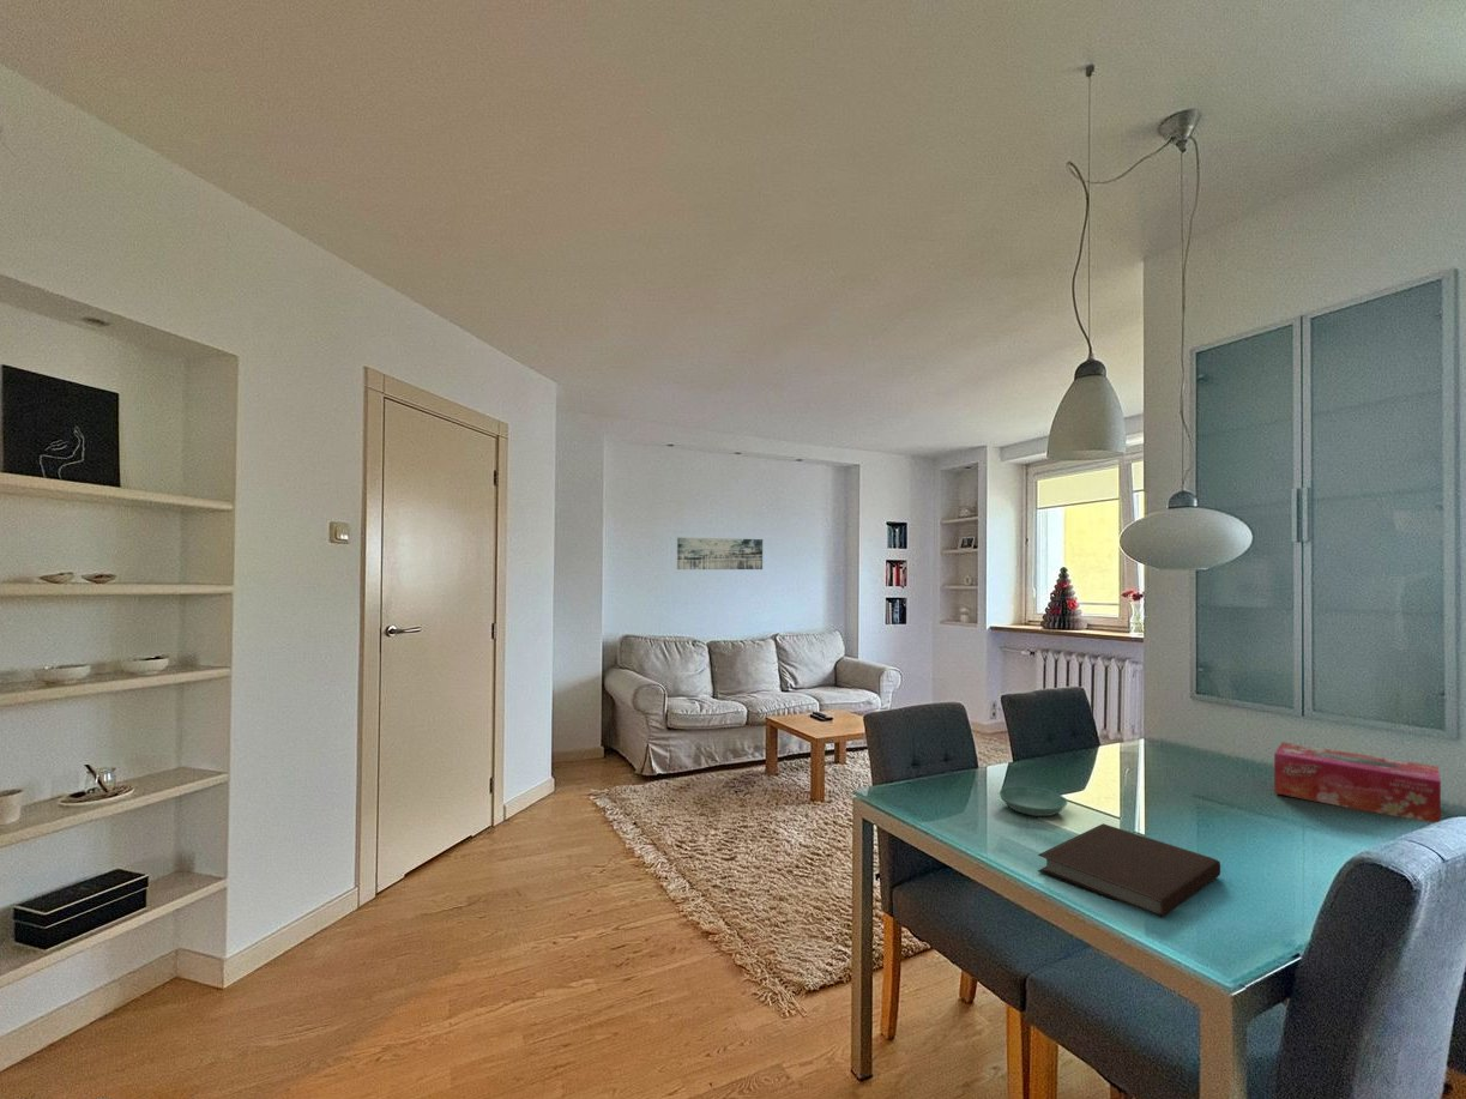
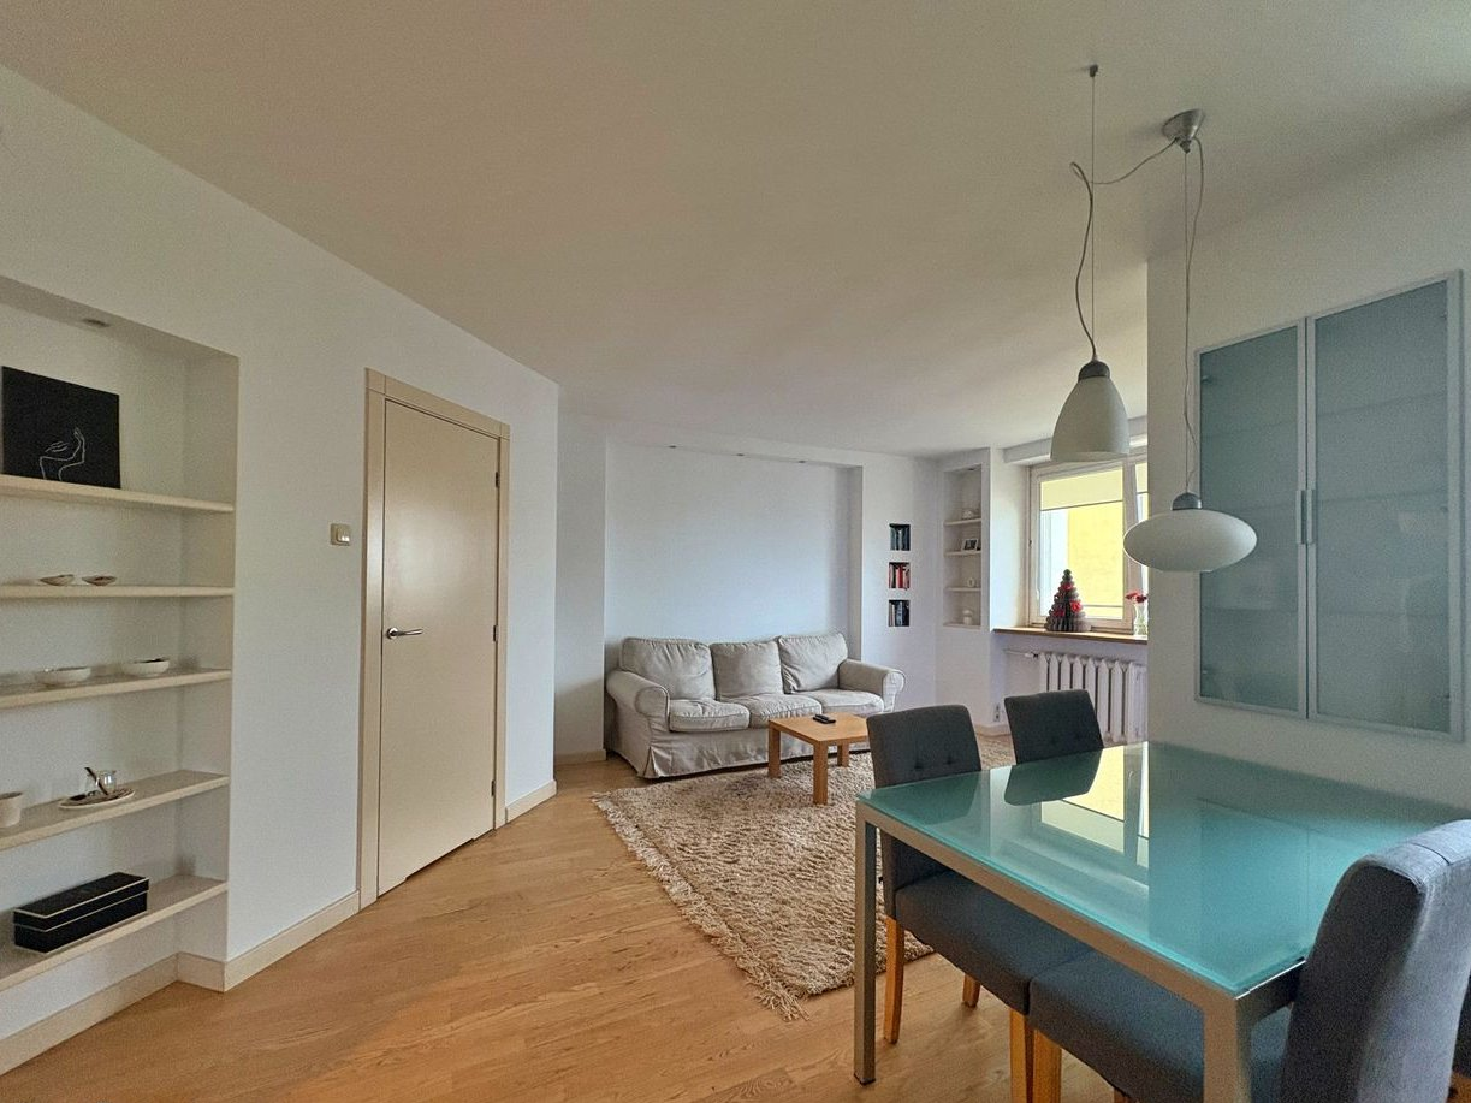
- wall art (720, 554)
- notebook (1128, 865)
- tissue box (1353, 779)
- saucer (1032, 802)
